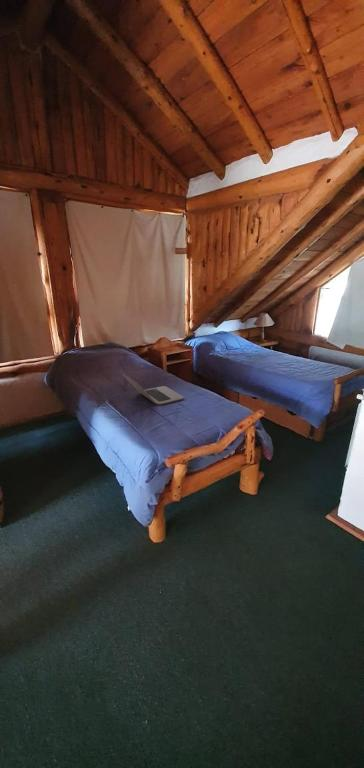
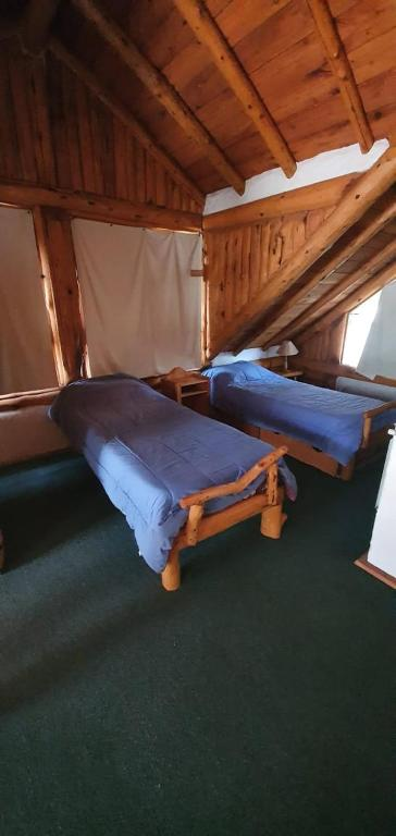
- laptop (153, 388)
